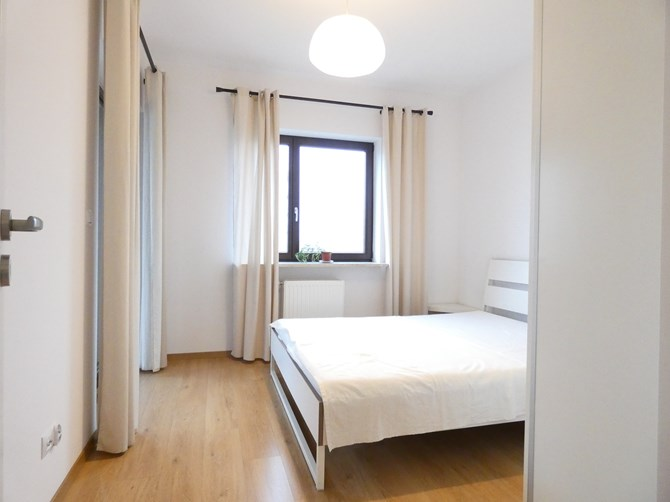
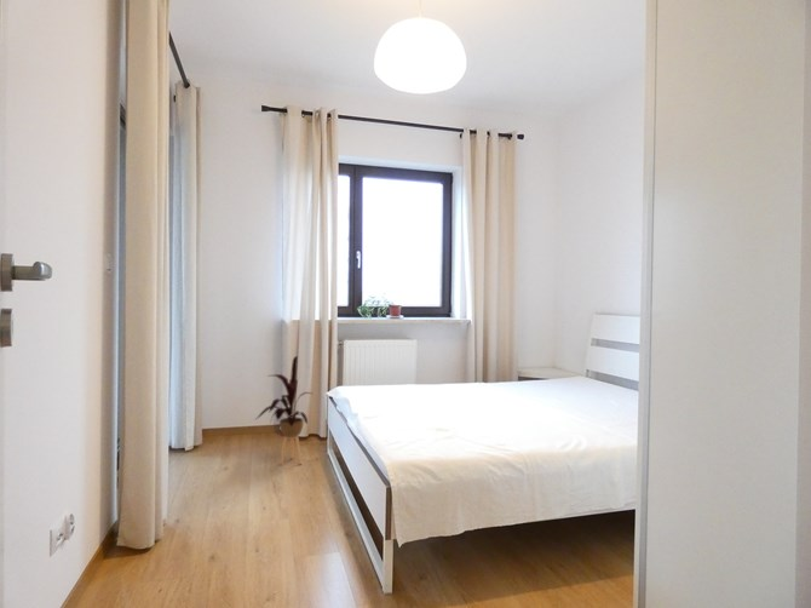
+ house plant (284, 409)
